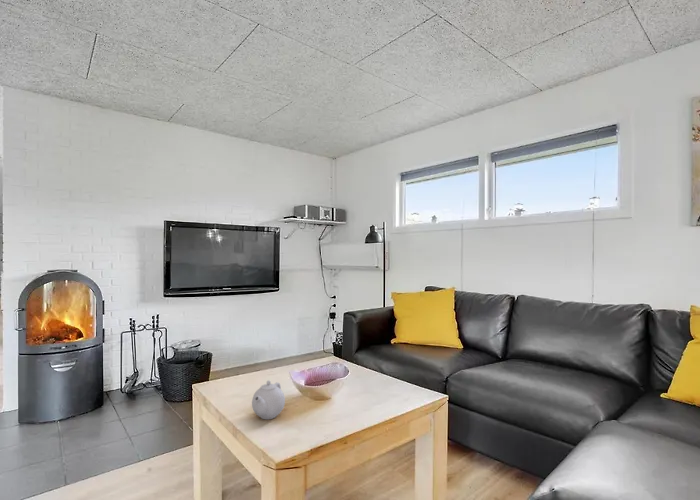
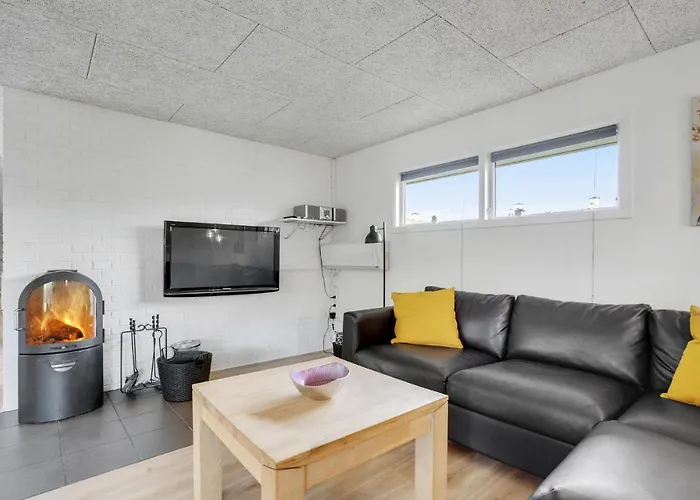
- teapot (268, 398)
